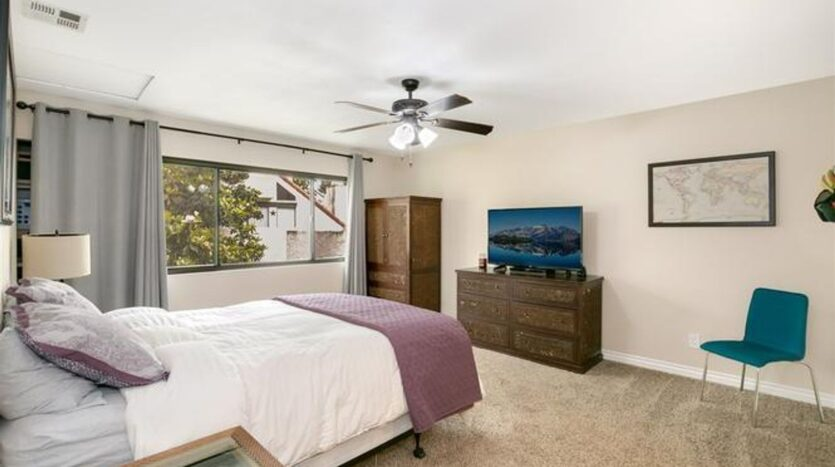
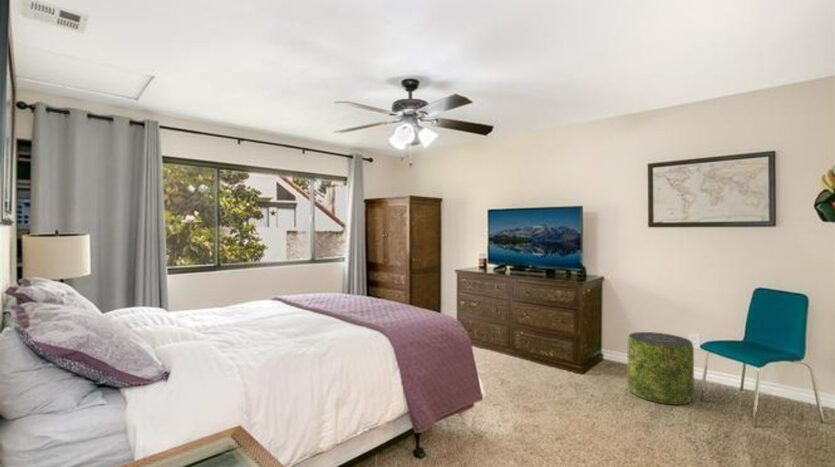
+ pouf (659, 365)
